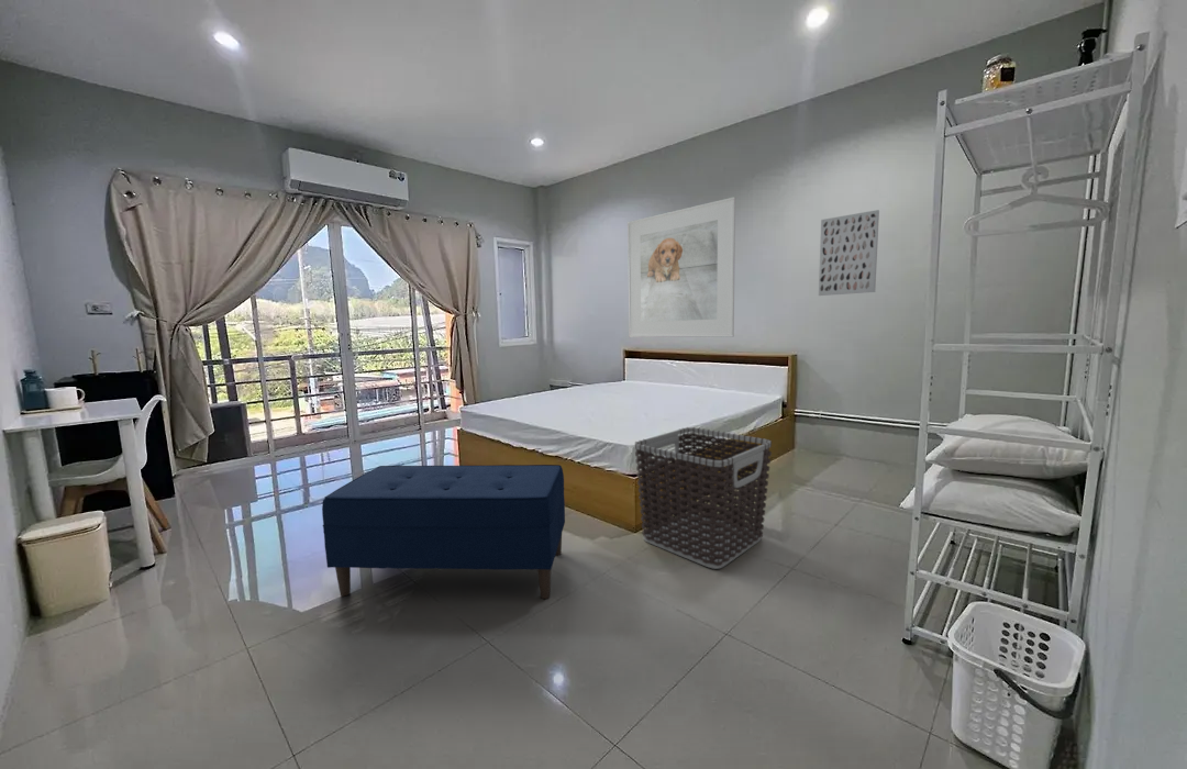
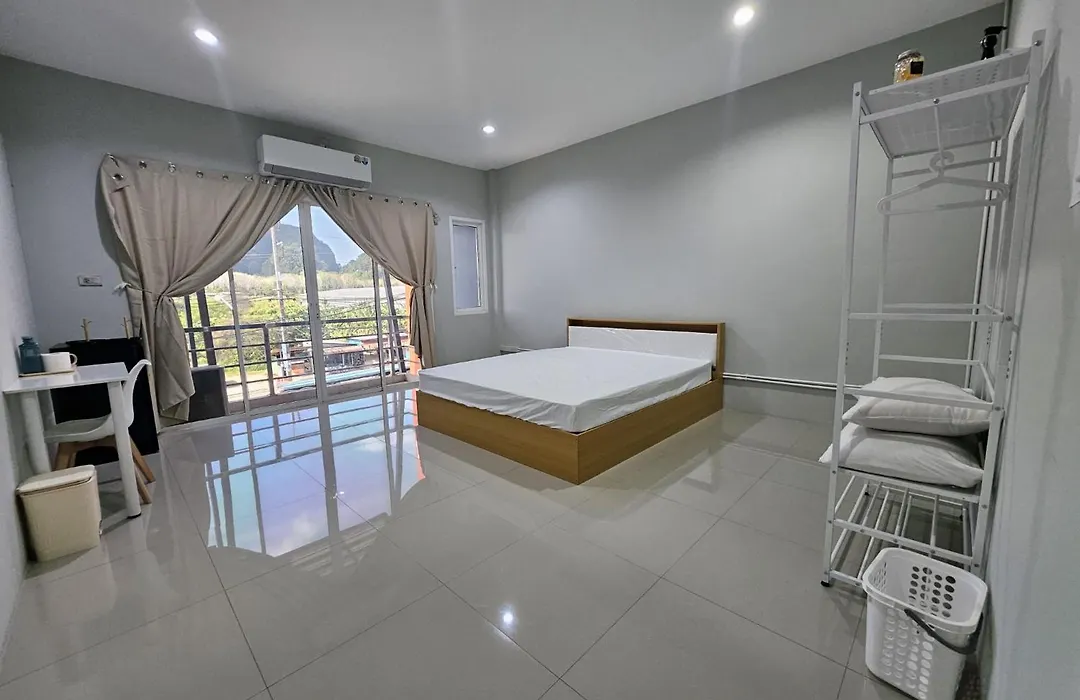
- clothes hamper (701, 490)
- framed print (676, 275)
- bench (455, 526)
- wall art (847, 255)
